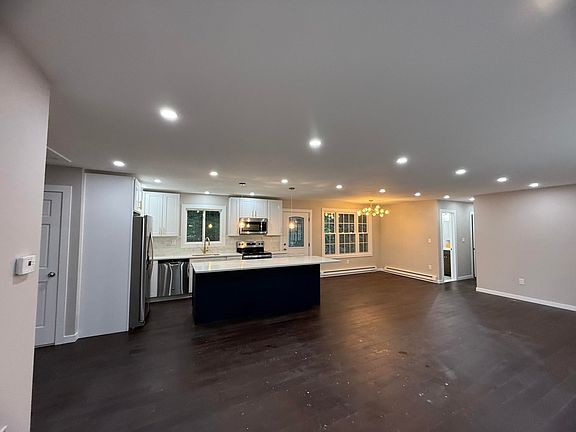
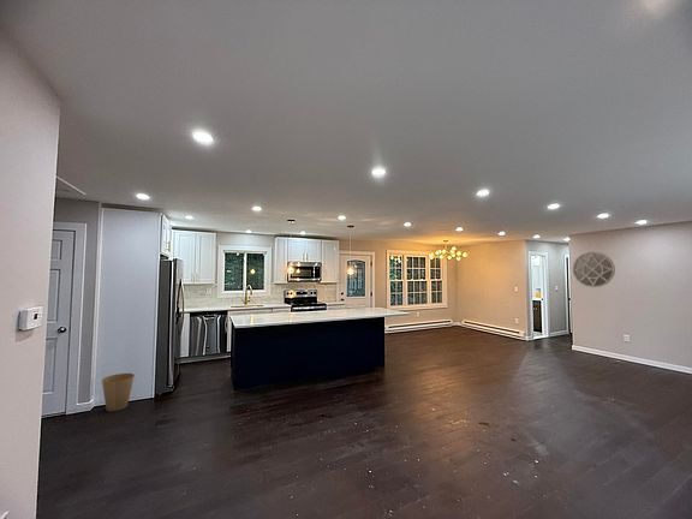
+ trash can (118, 392)
+ home mirror (592, 269)
